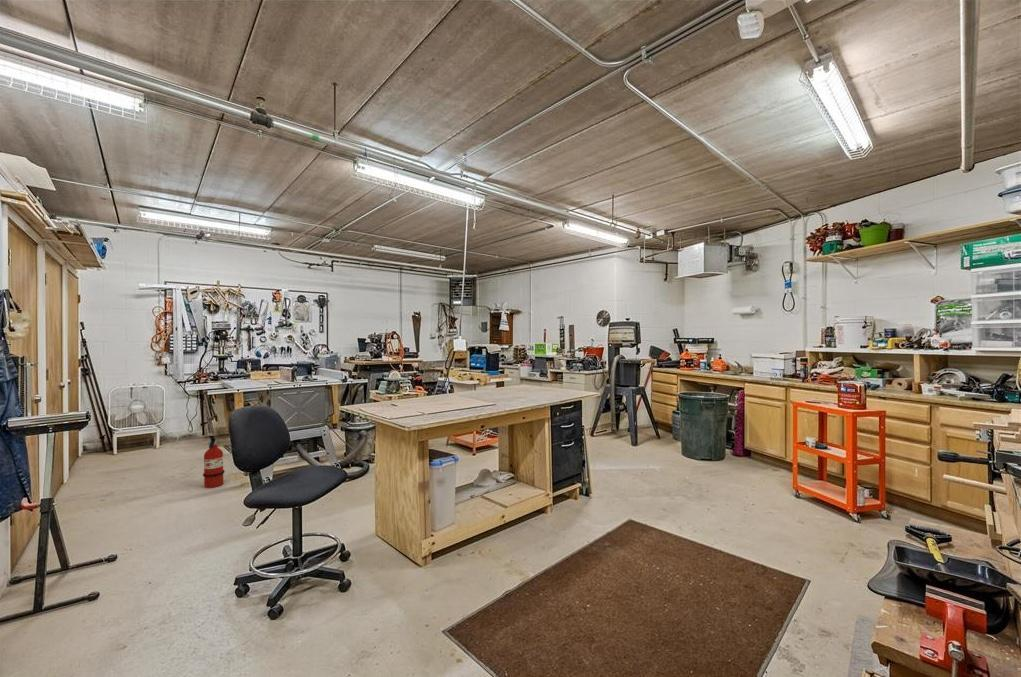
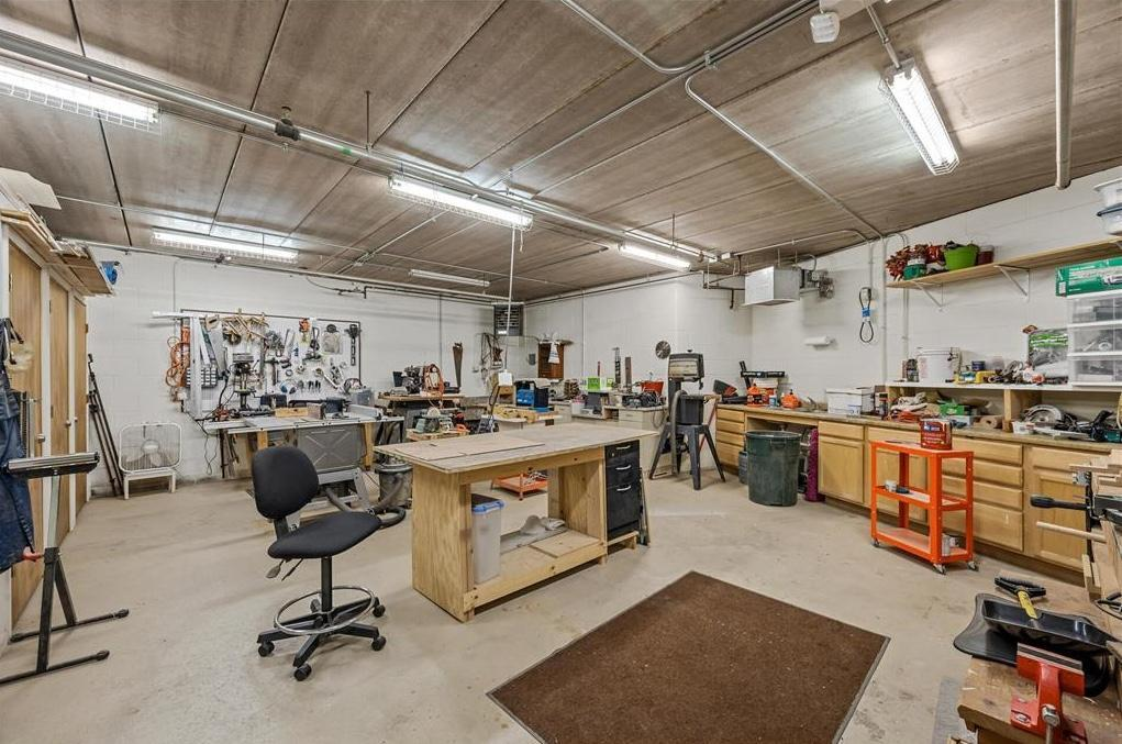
- fire extinguisher (213, 460)
